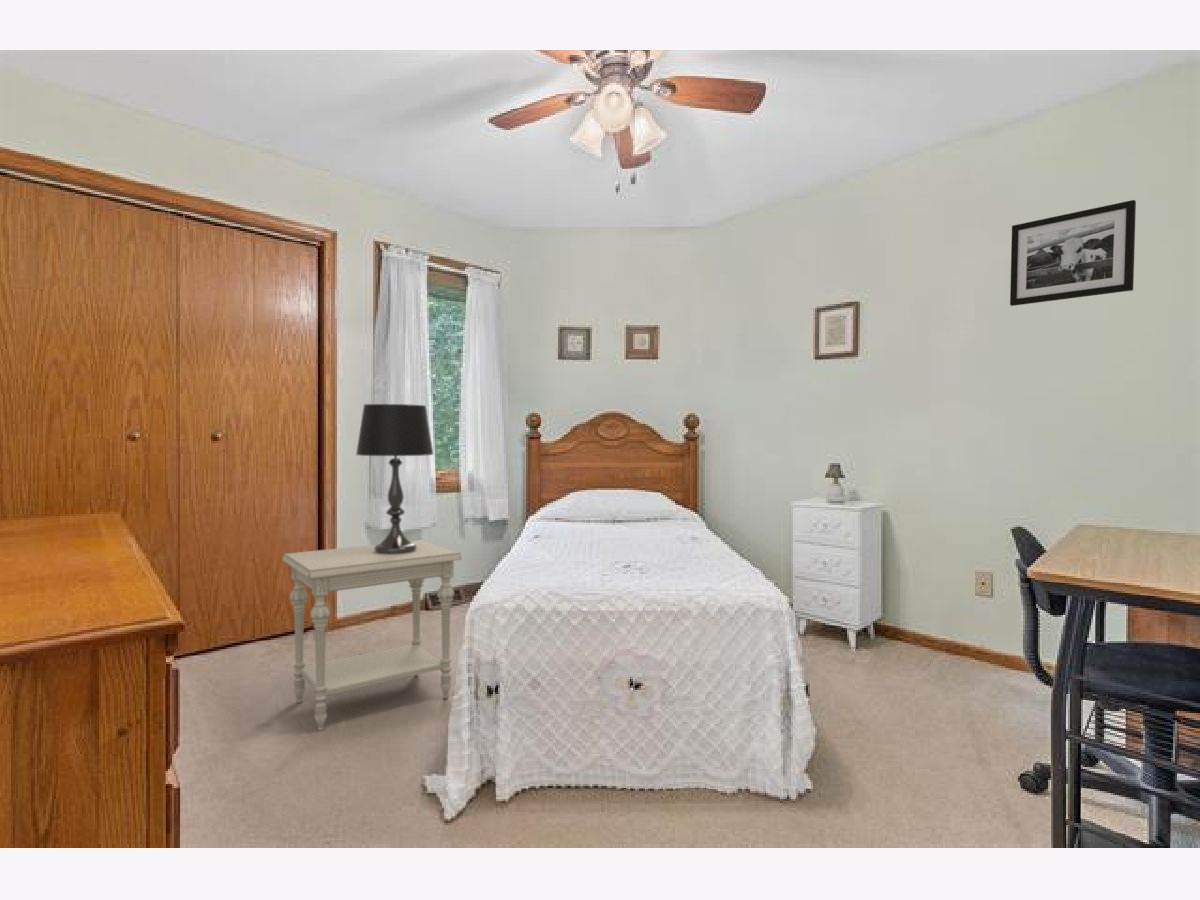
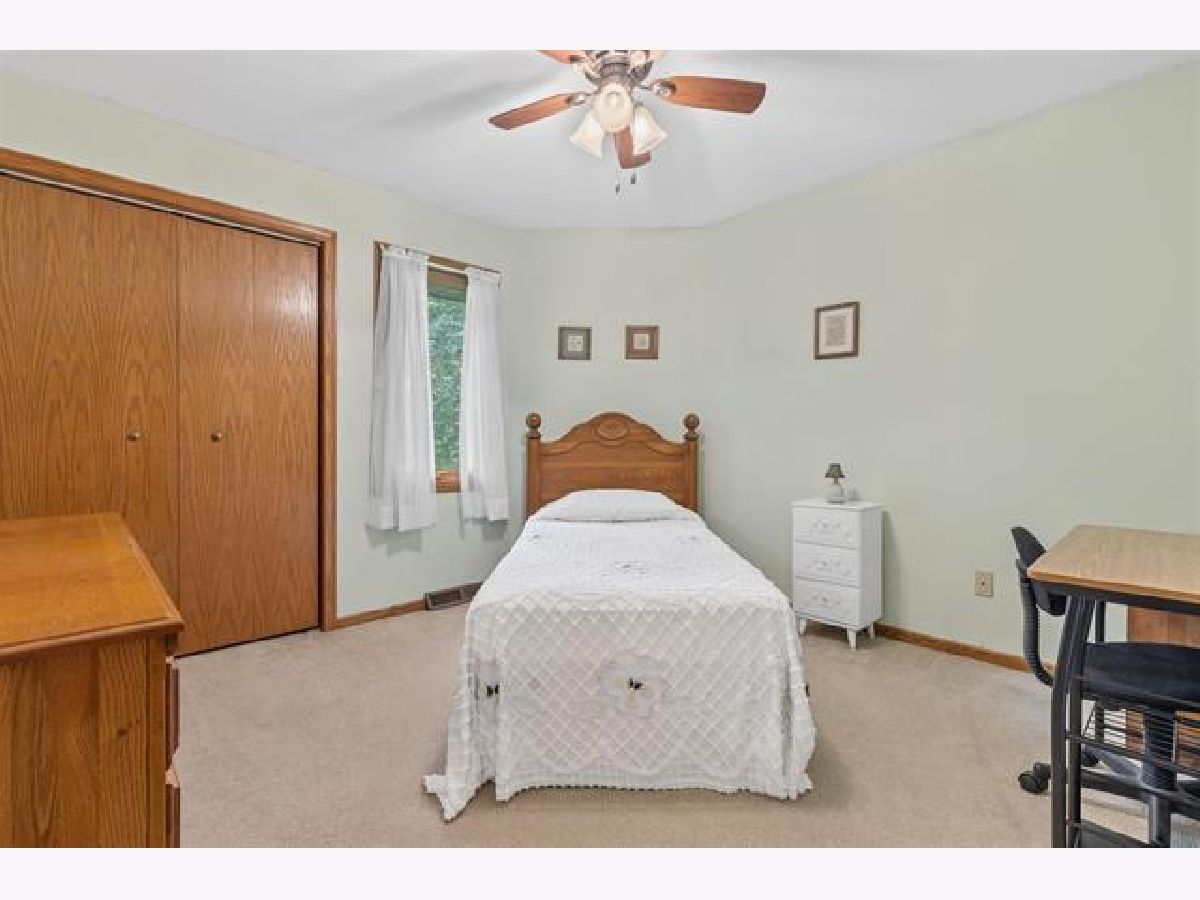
- picture frame (1069, 256)
- table lamp (395, 477)
- side table (376, 651)
